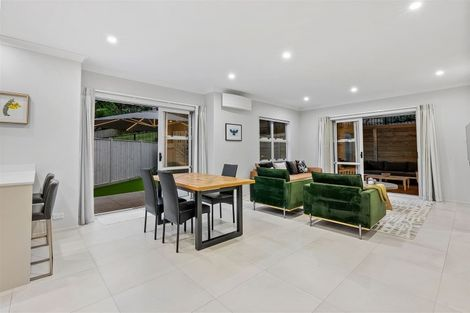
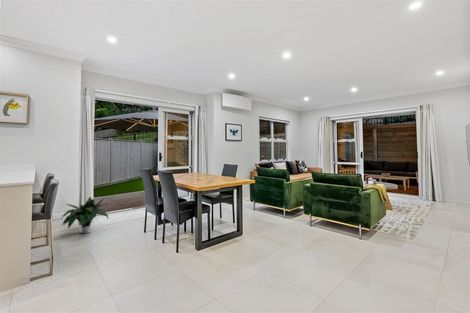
+ potted plant (88, 214)
